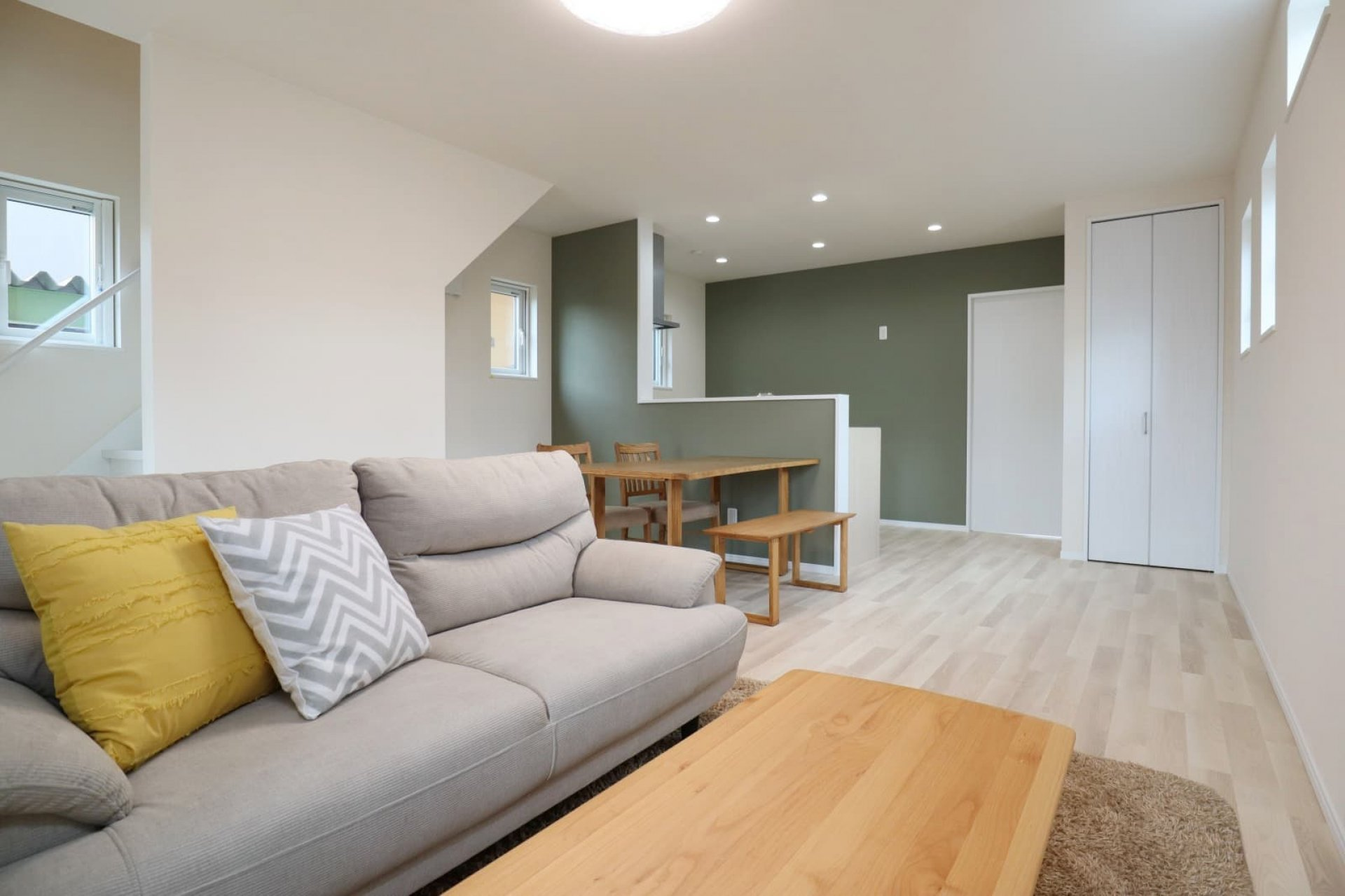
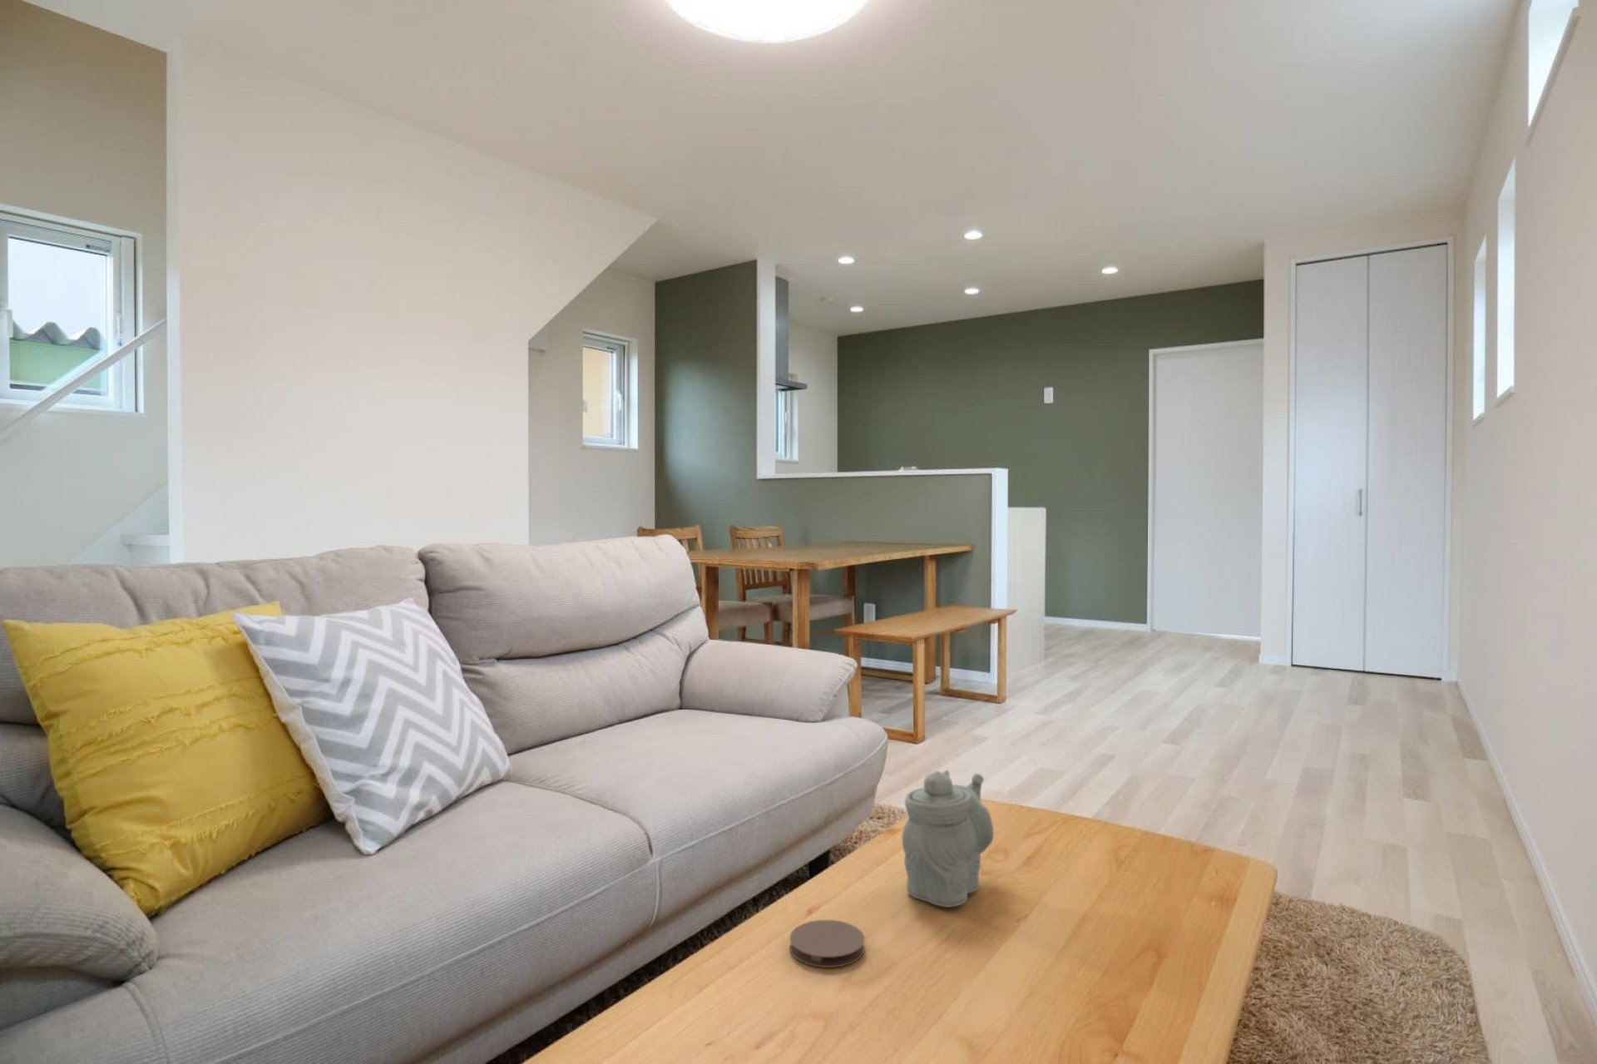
+ coaster (826, 943)
+ teapot (950, 825)
